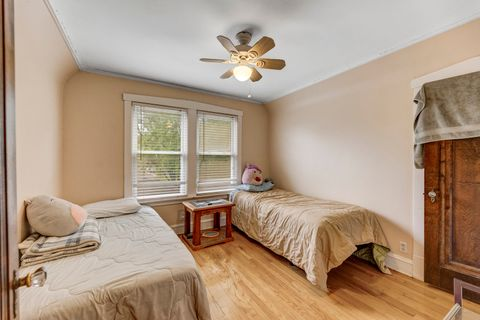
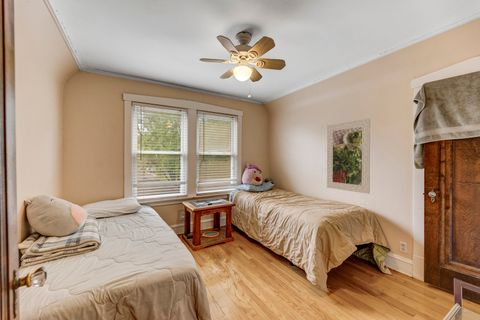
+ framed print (346, 156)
